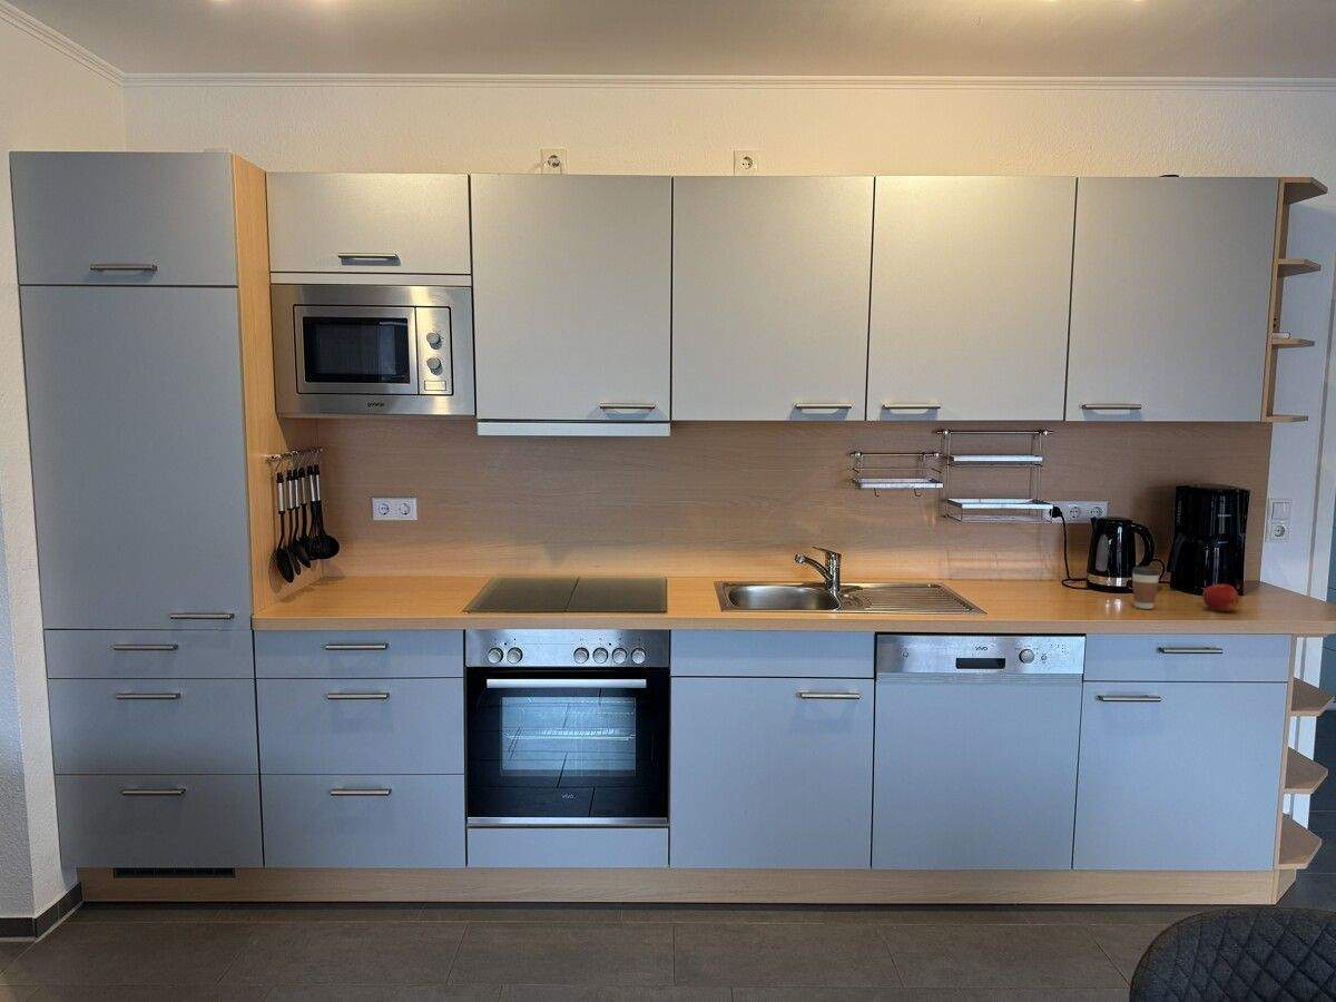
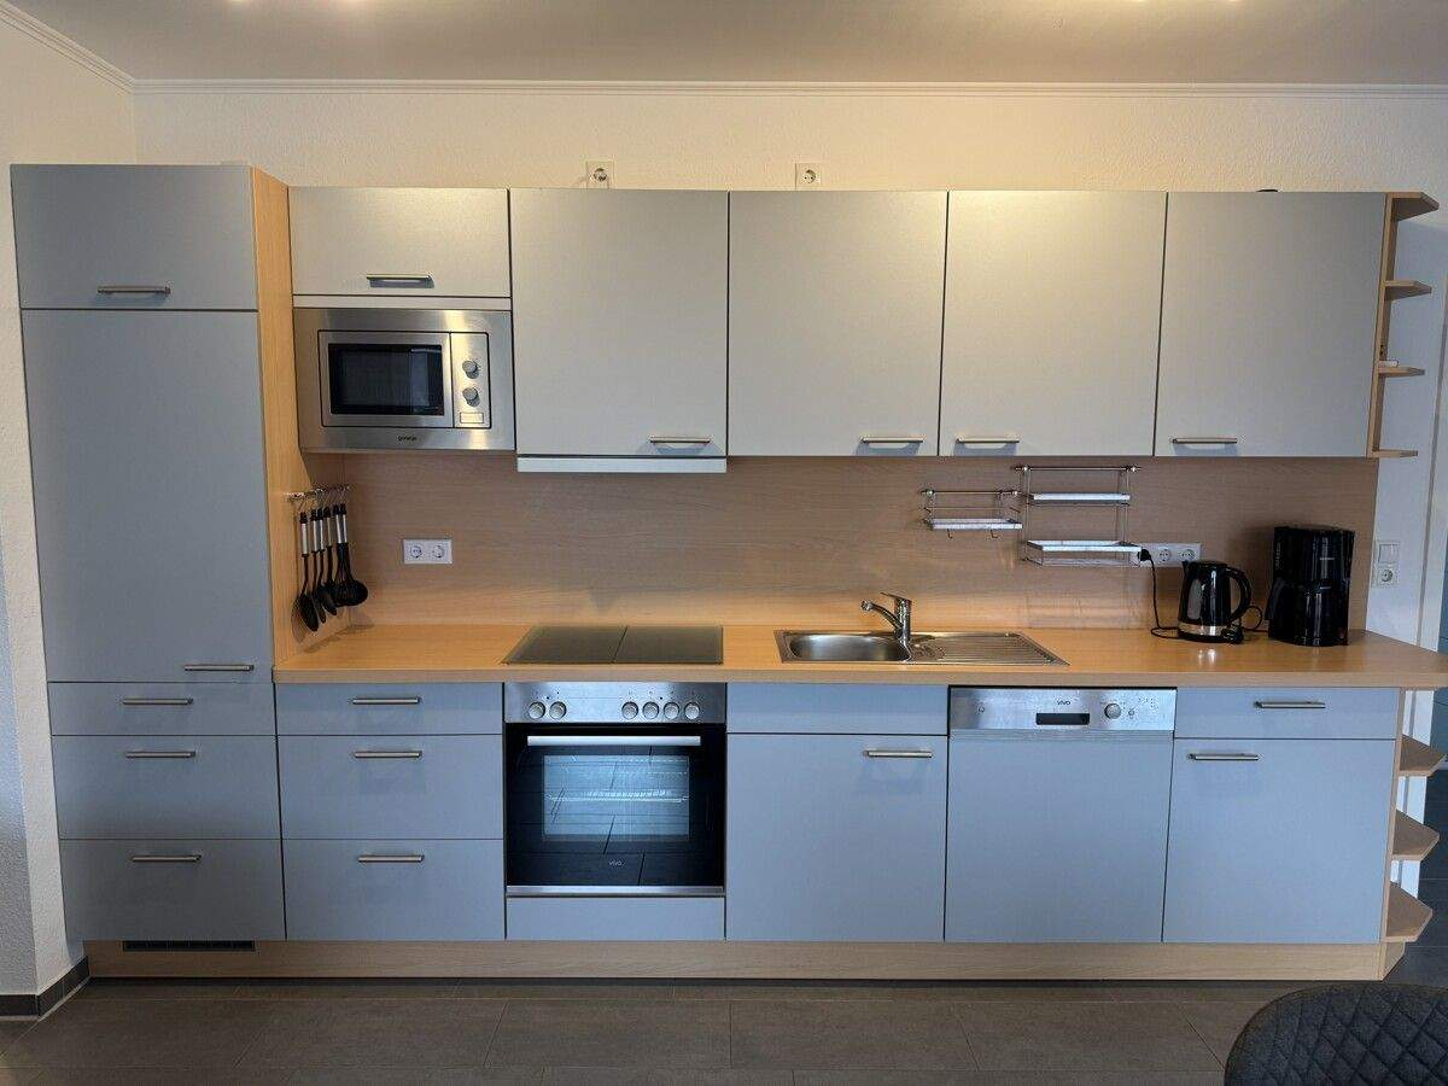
- coffee cup (1145, 587)
- apple (1220, 596)
